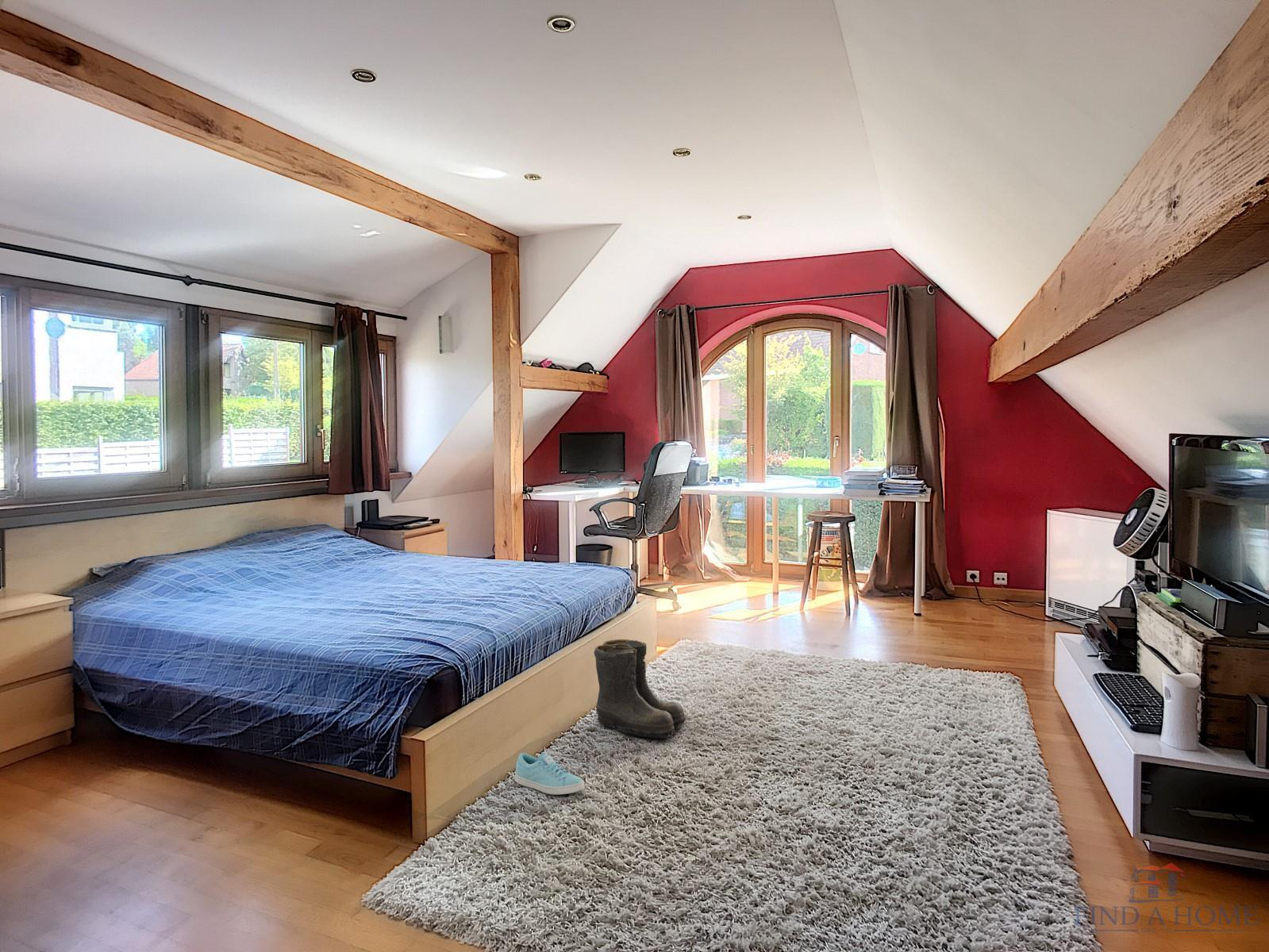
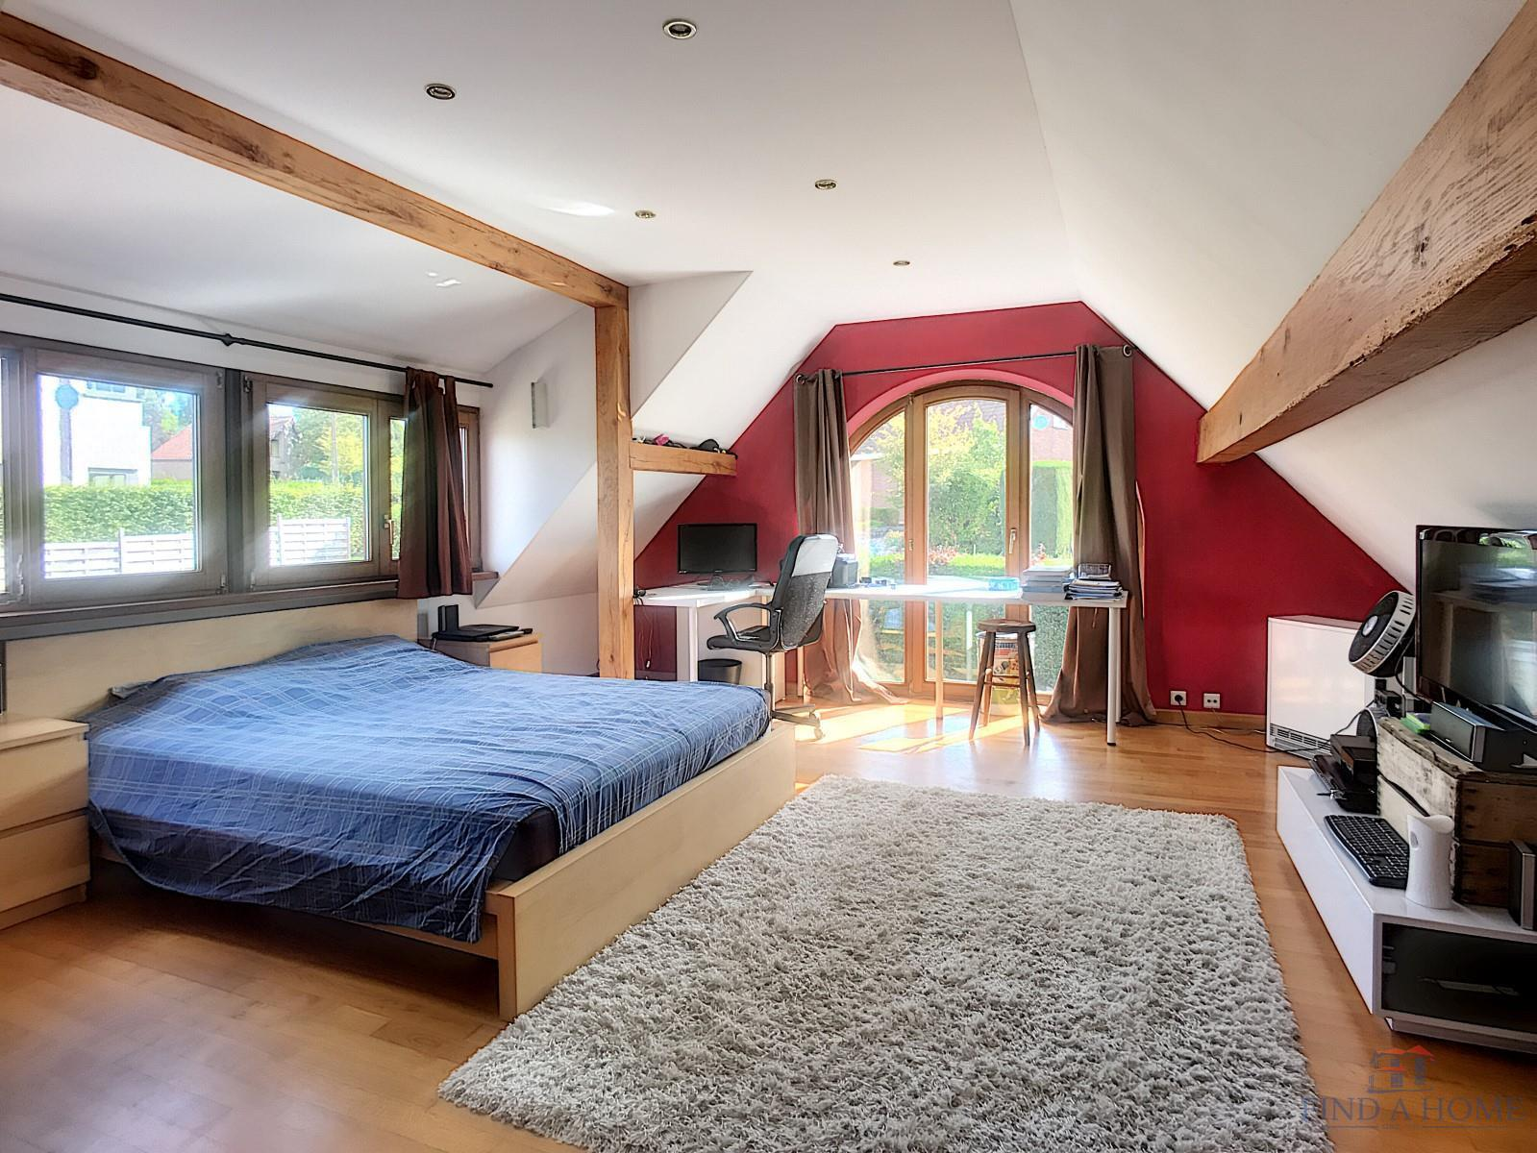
- sneaker (548, 771)
- boots (639, 685)
